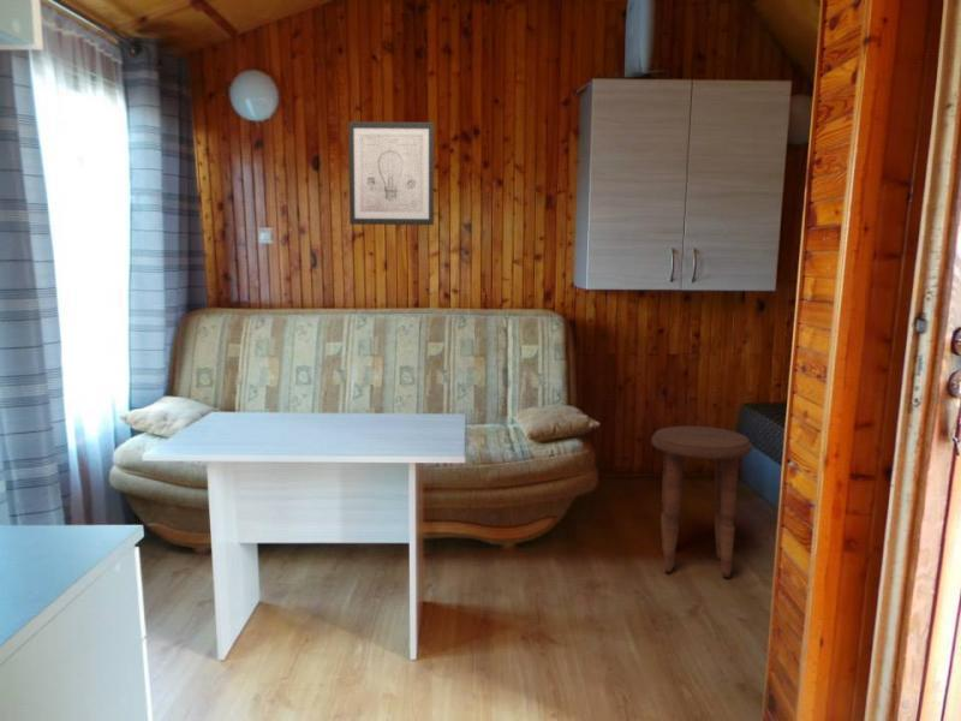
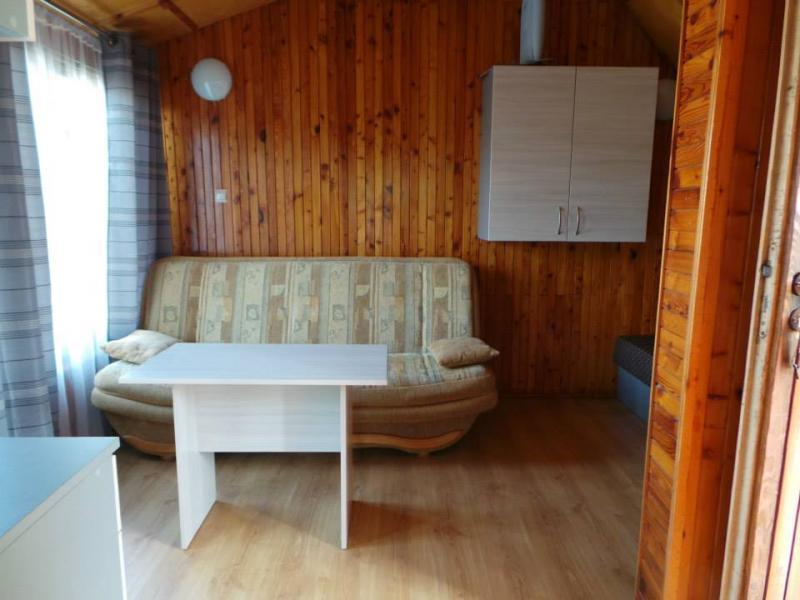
- side table (715, 500)
- wall art (392, 173)
